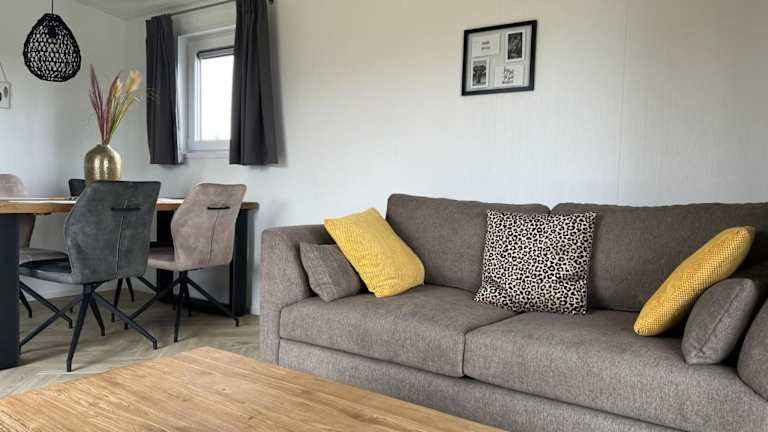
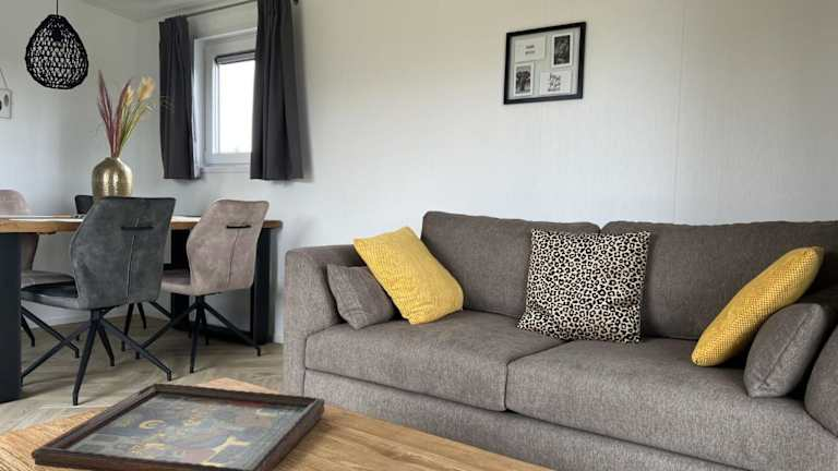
+ decorative tray (194, 426)
